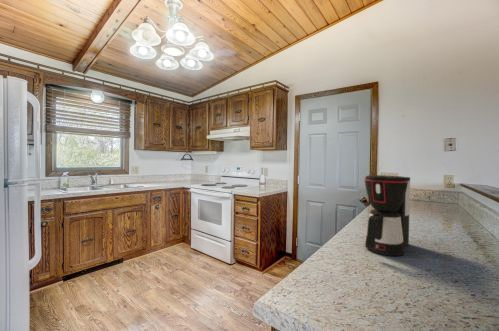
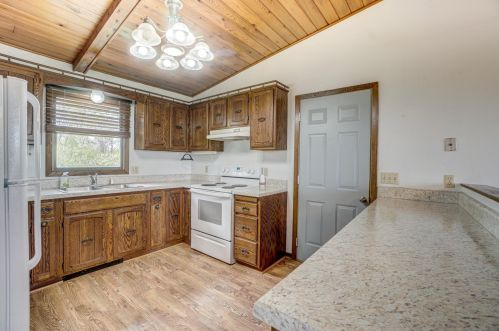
- coffee maker (386, 212)
